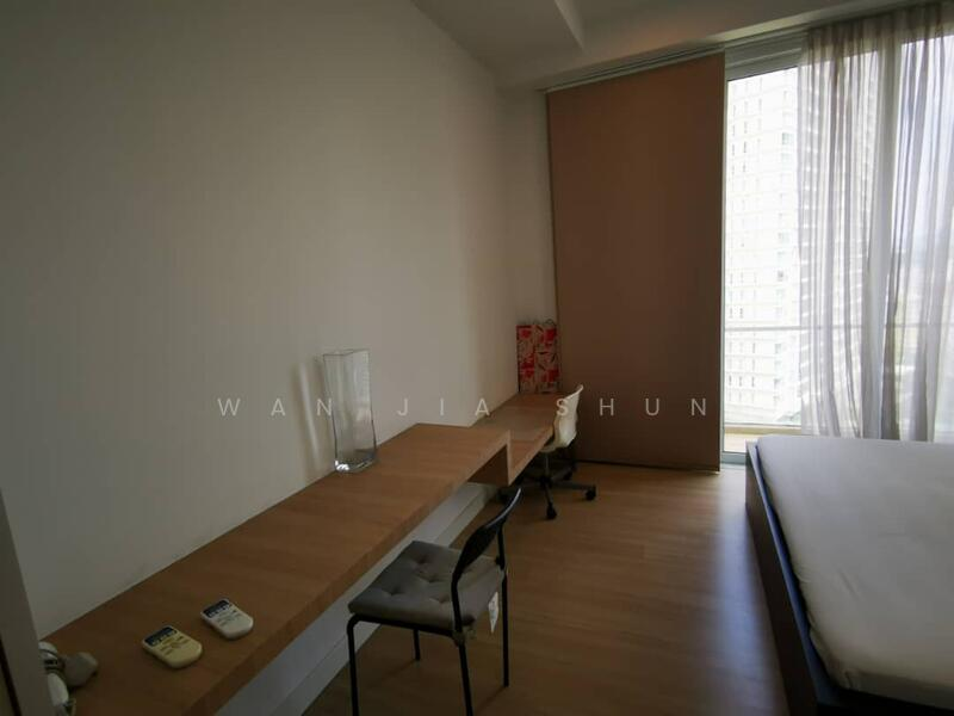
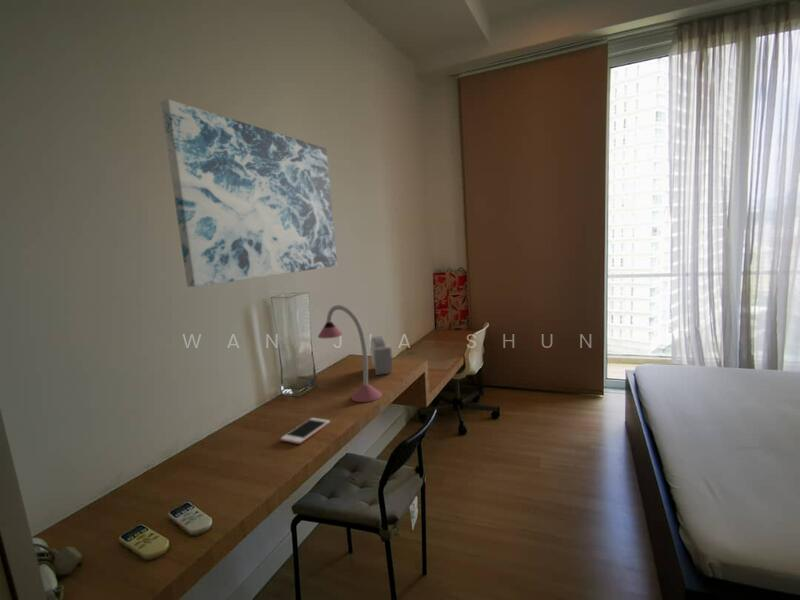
+ desk lamp (361, 346)
+ alarm clock (379, 353)
+ cell phone (306, 430)
+ wall art (270, 204)
